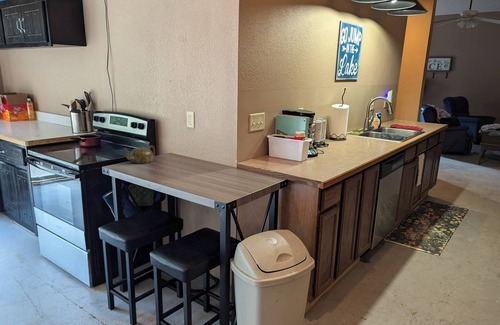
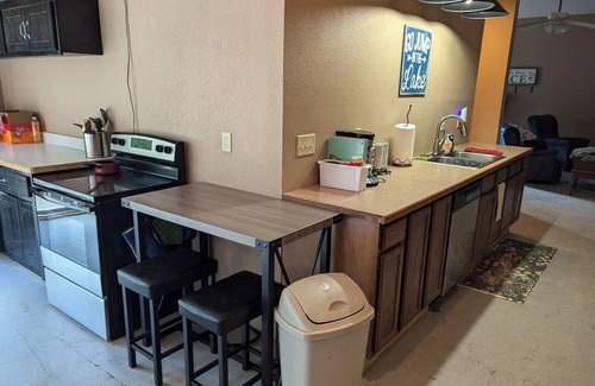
- teapot (140, 153)
